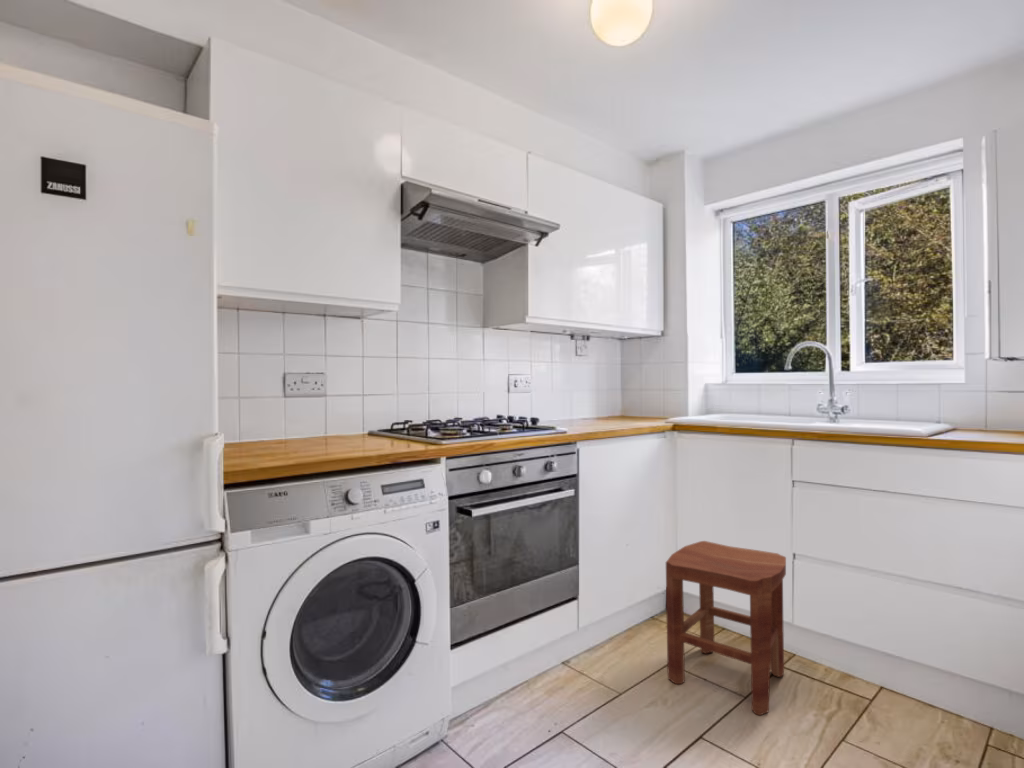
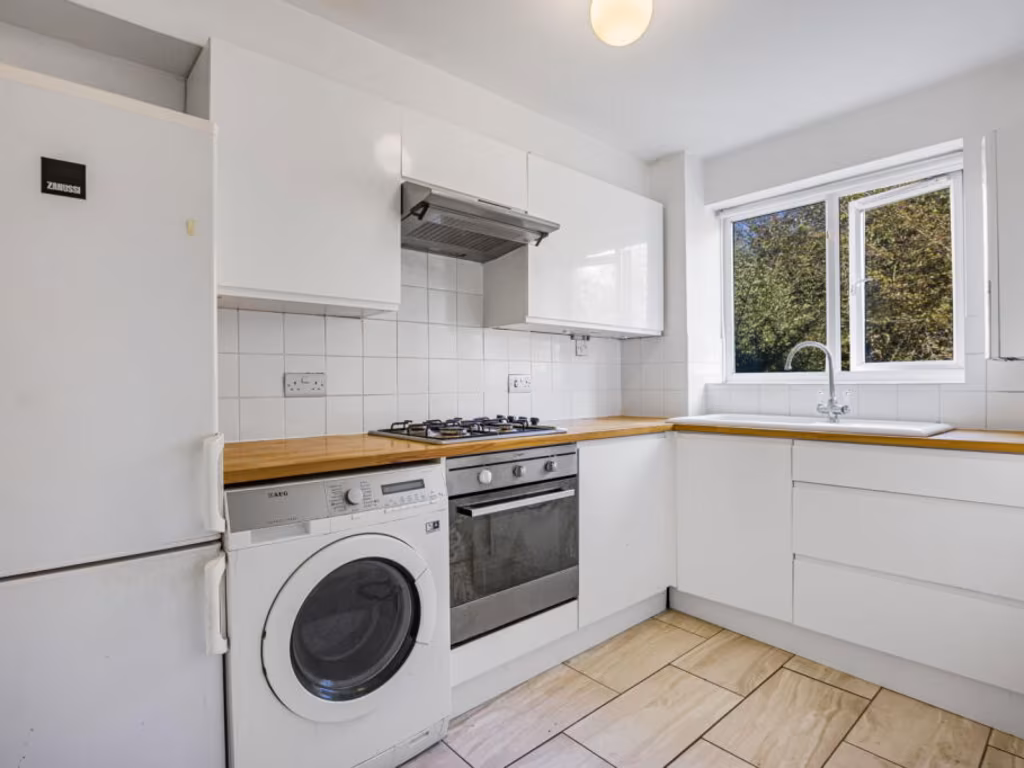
- stool (728, 616)
